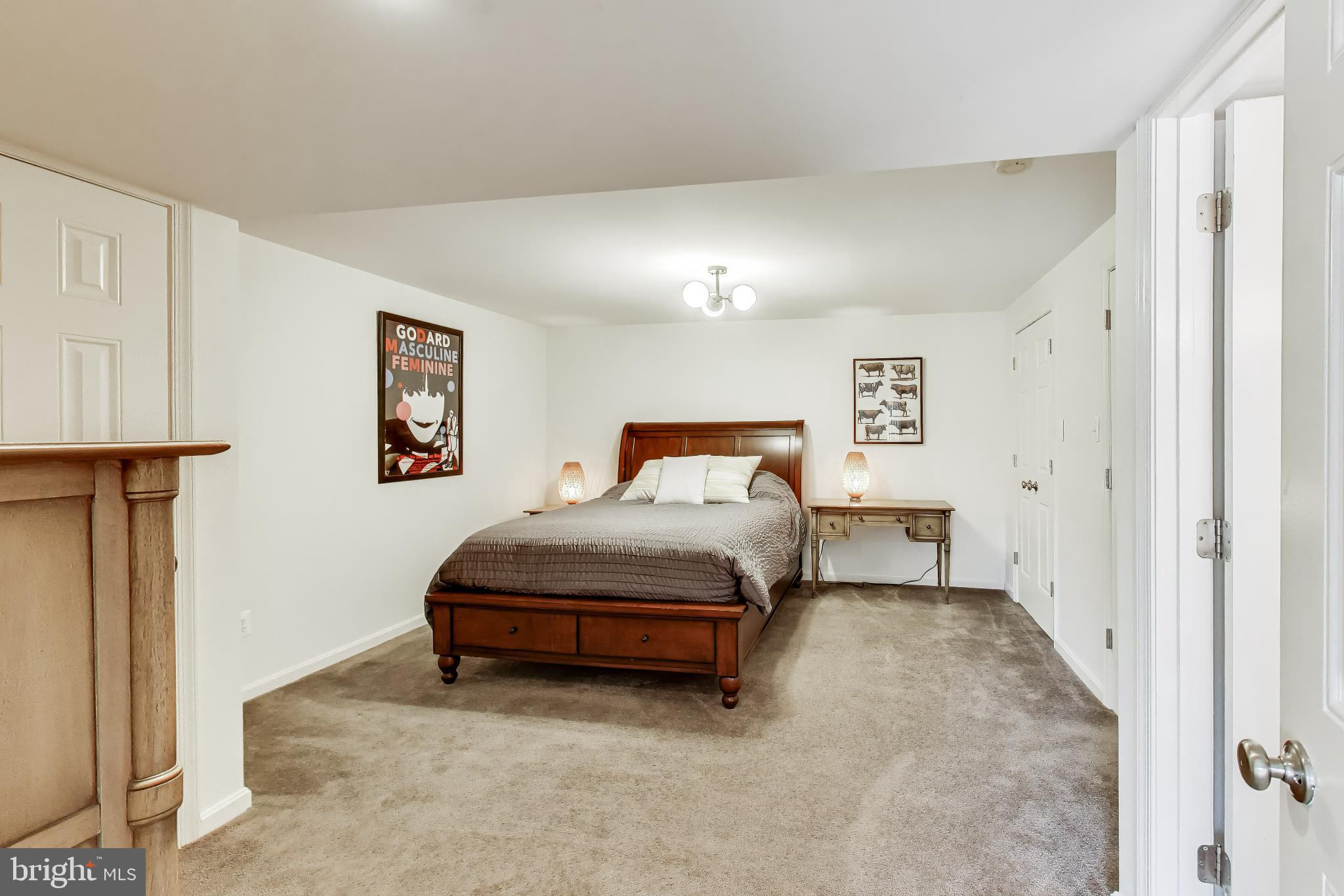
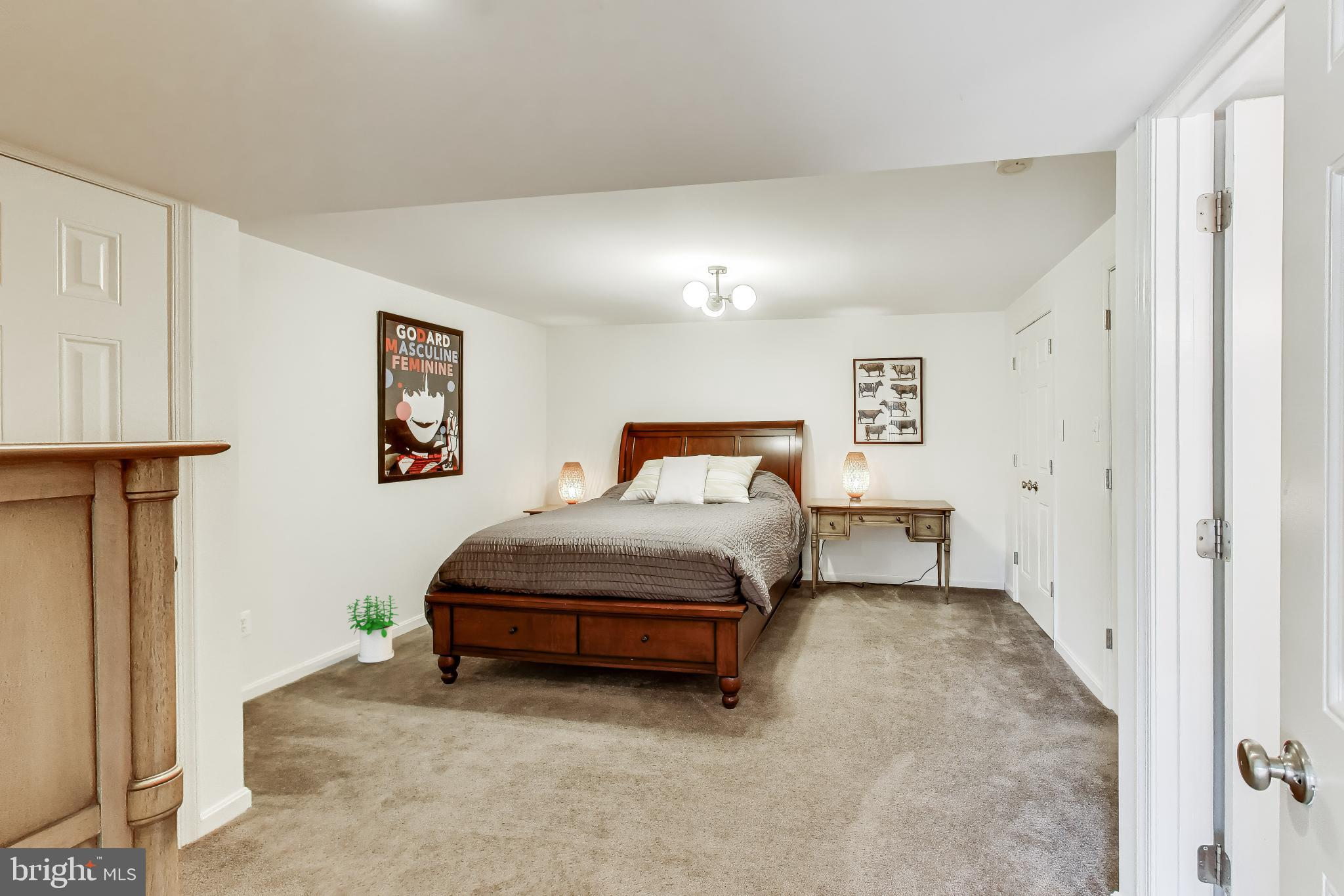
+ potted plant (372, 627)
